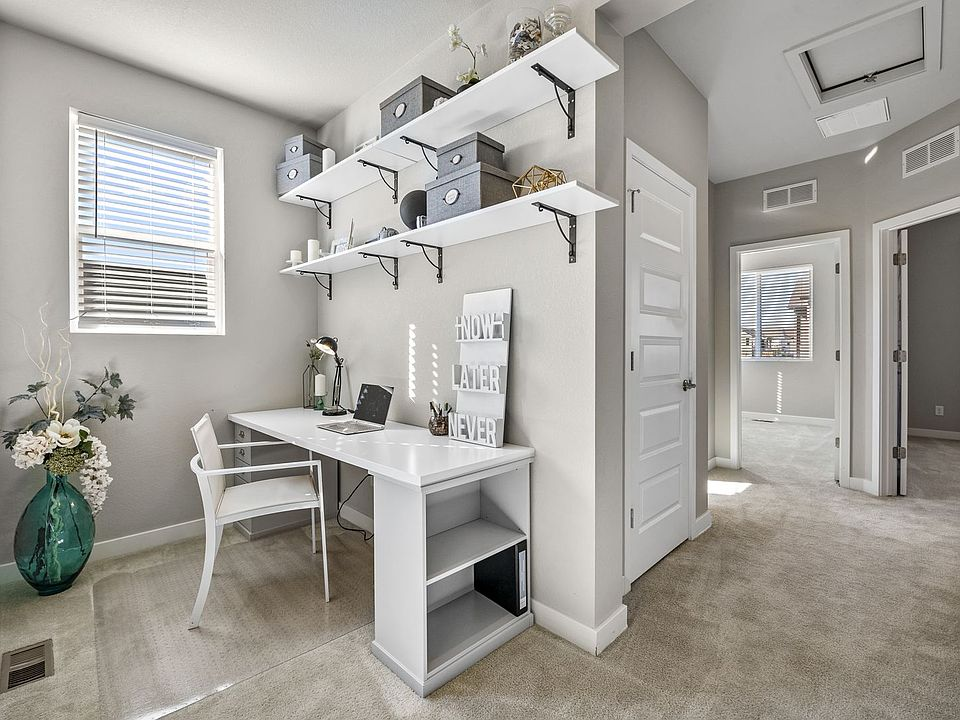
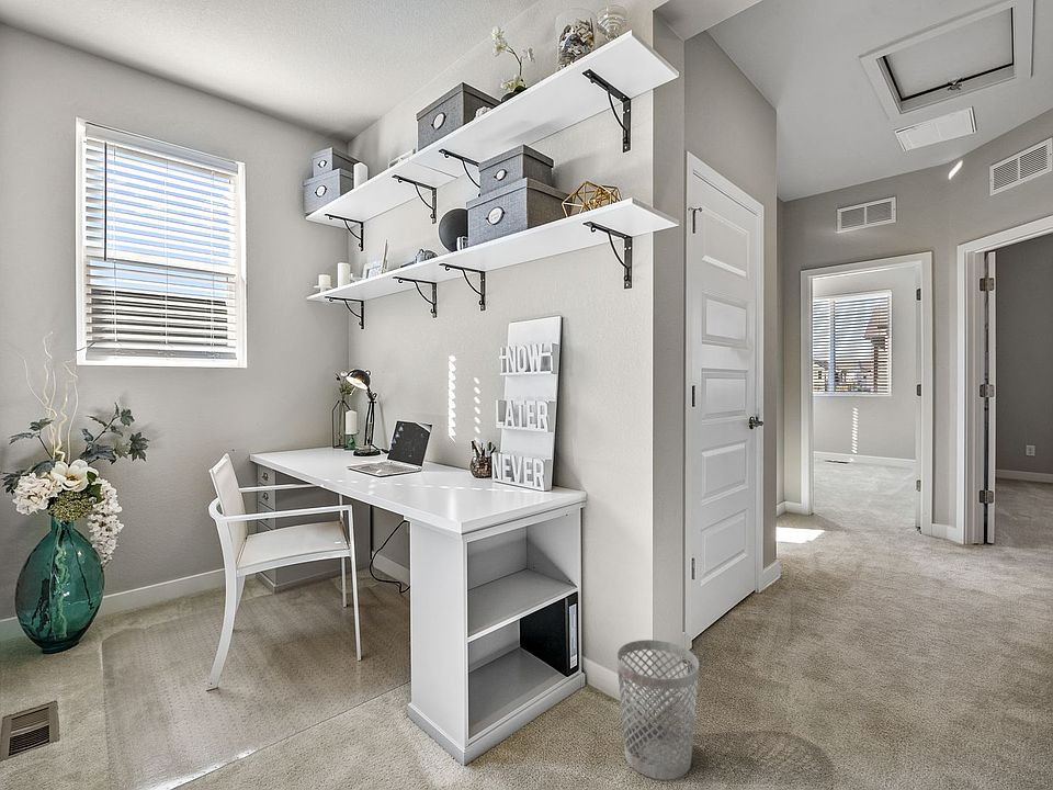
+ wastebasket (657, 707)
